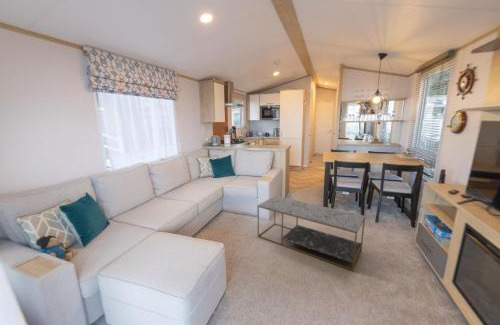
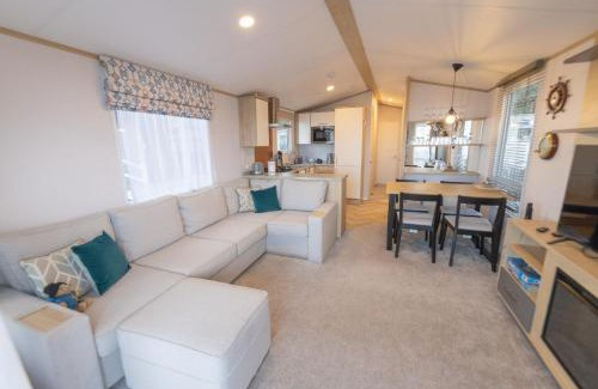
- coffee table (306, 227)
